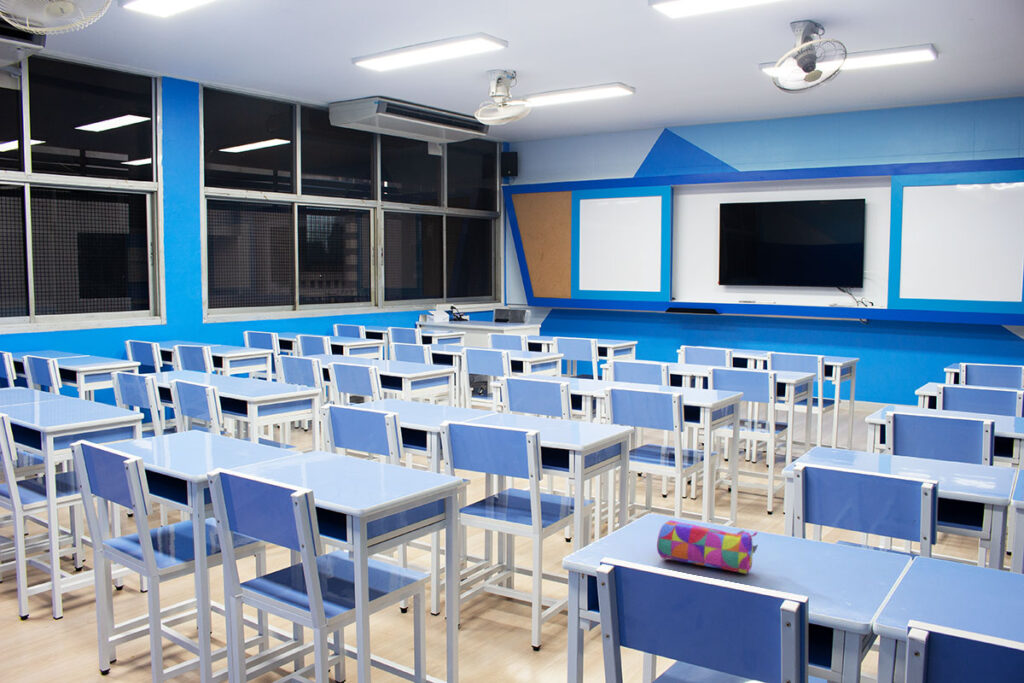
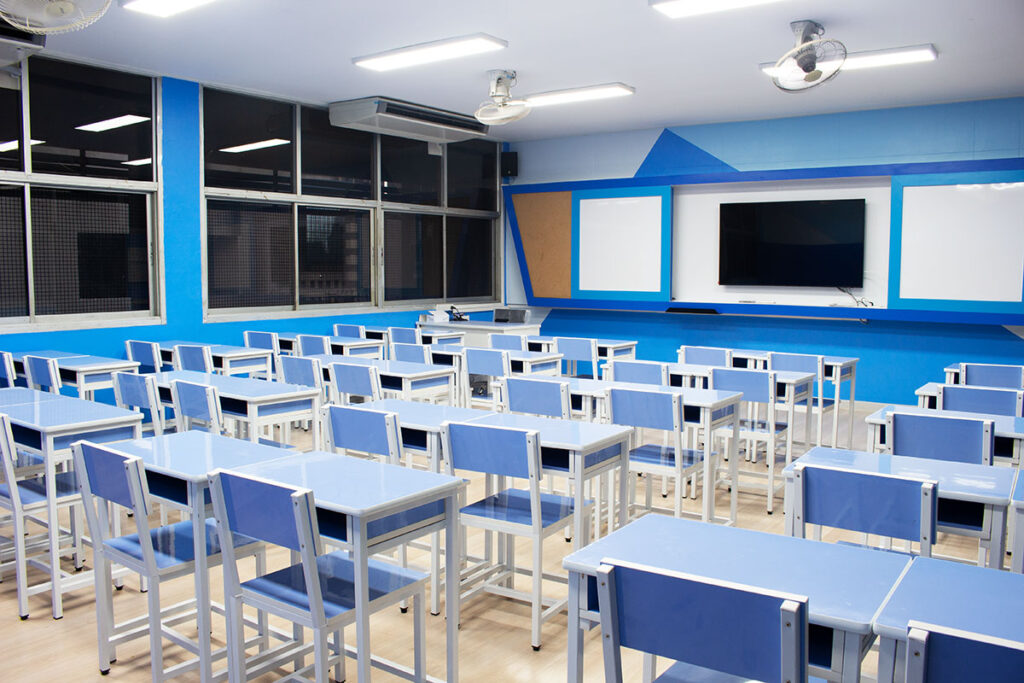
- pencil case (706, 545)
